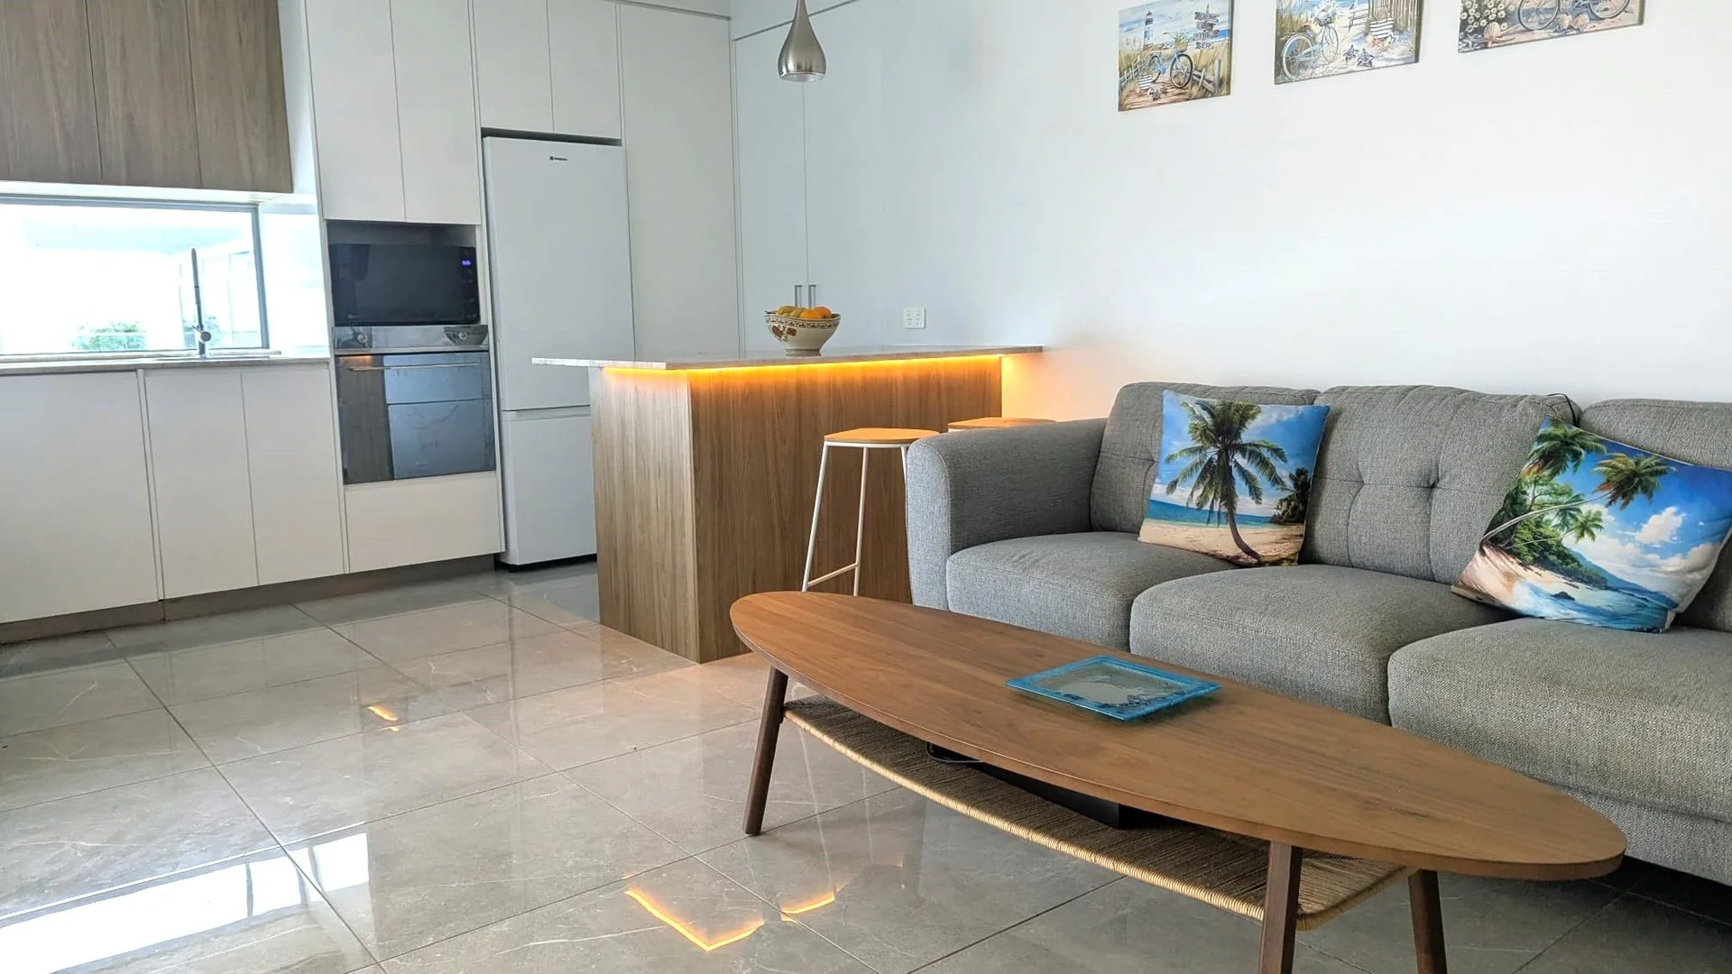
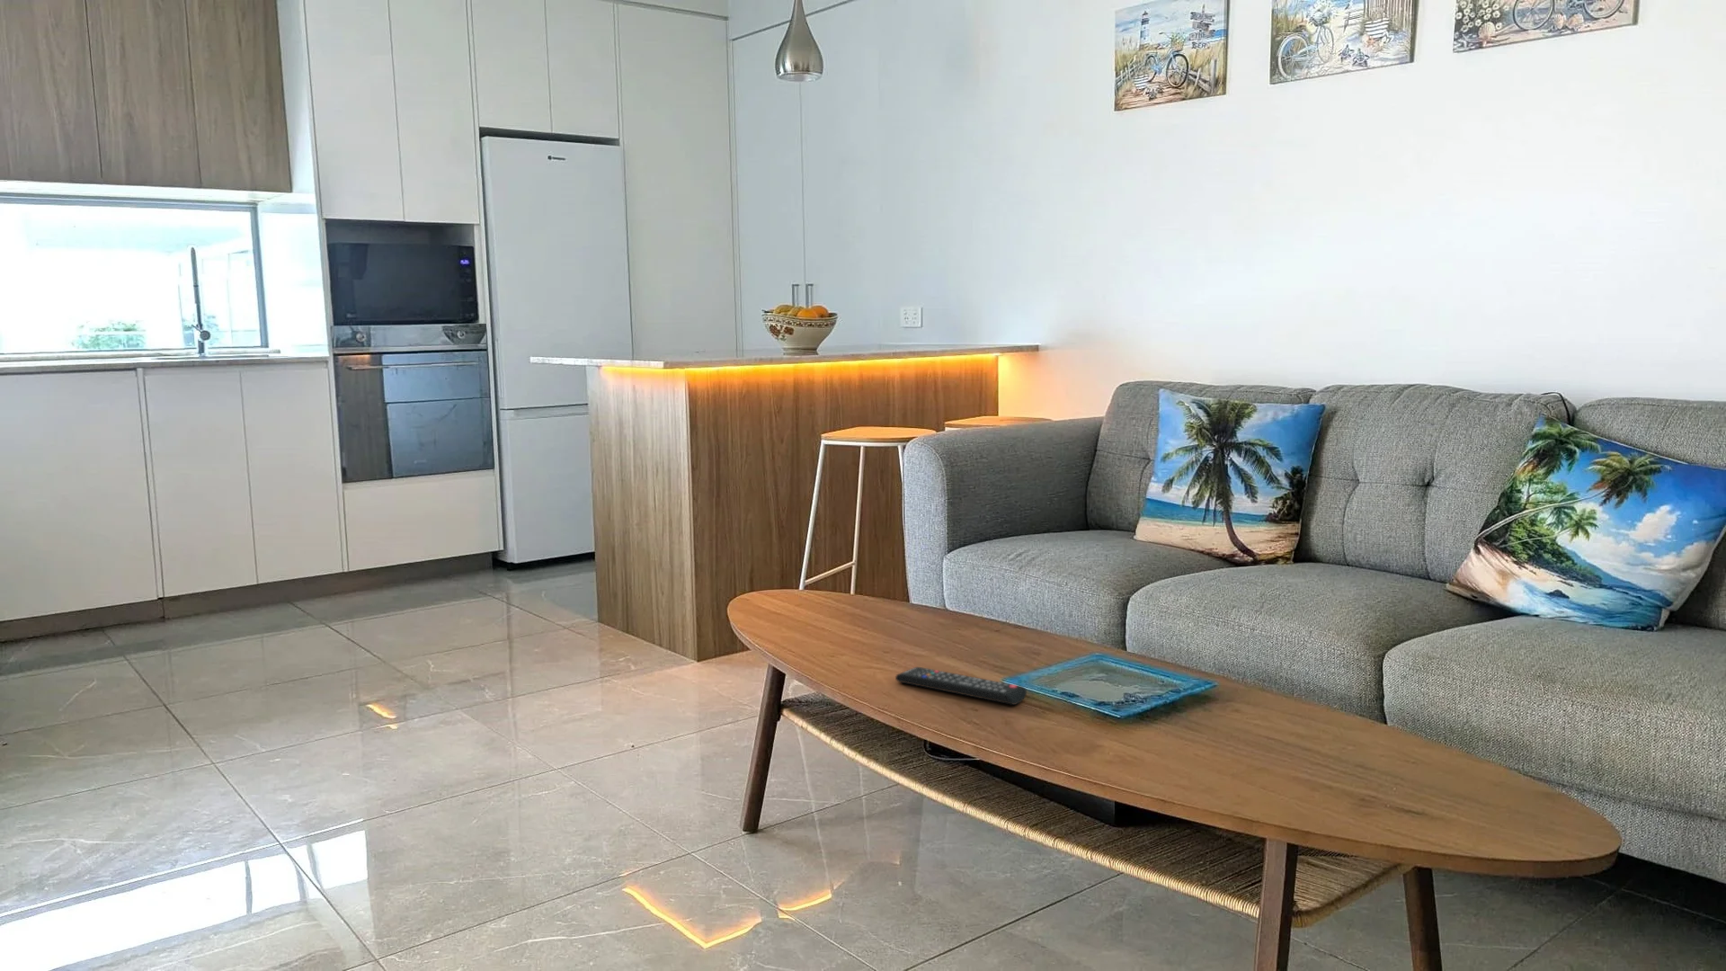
+ remote control (959, 685)
